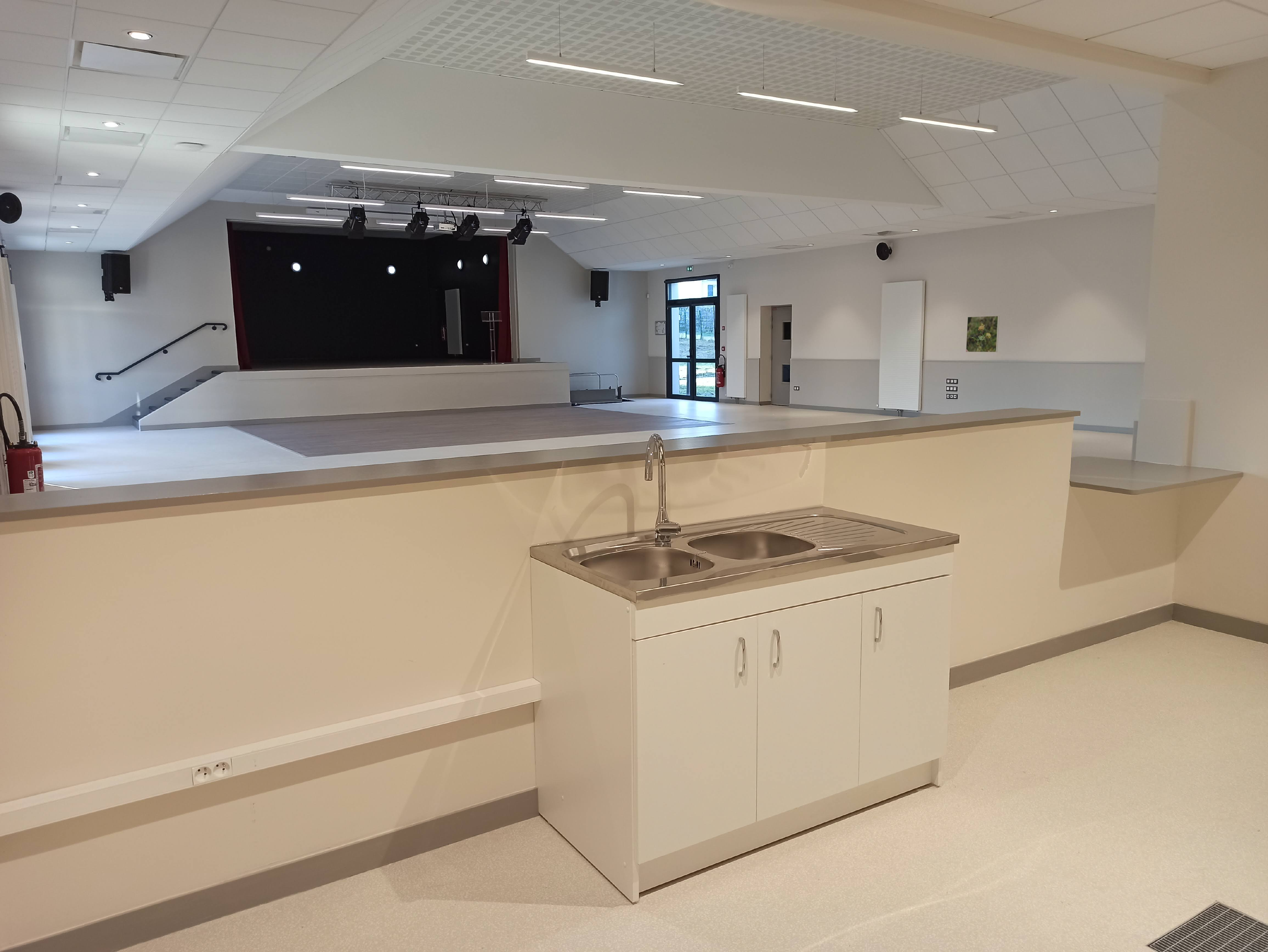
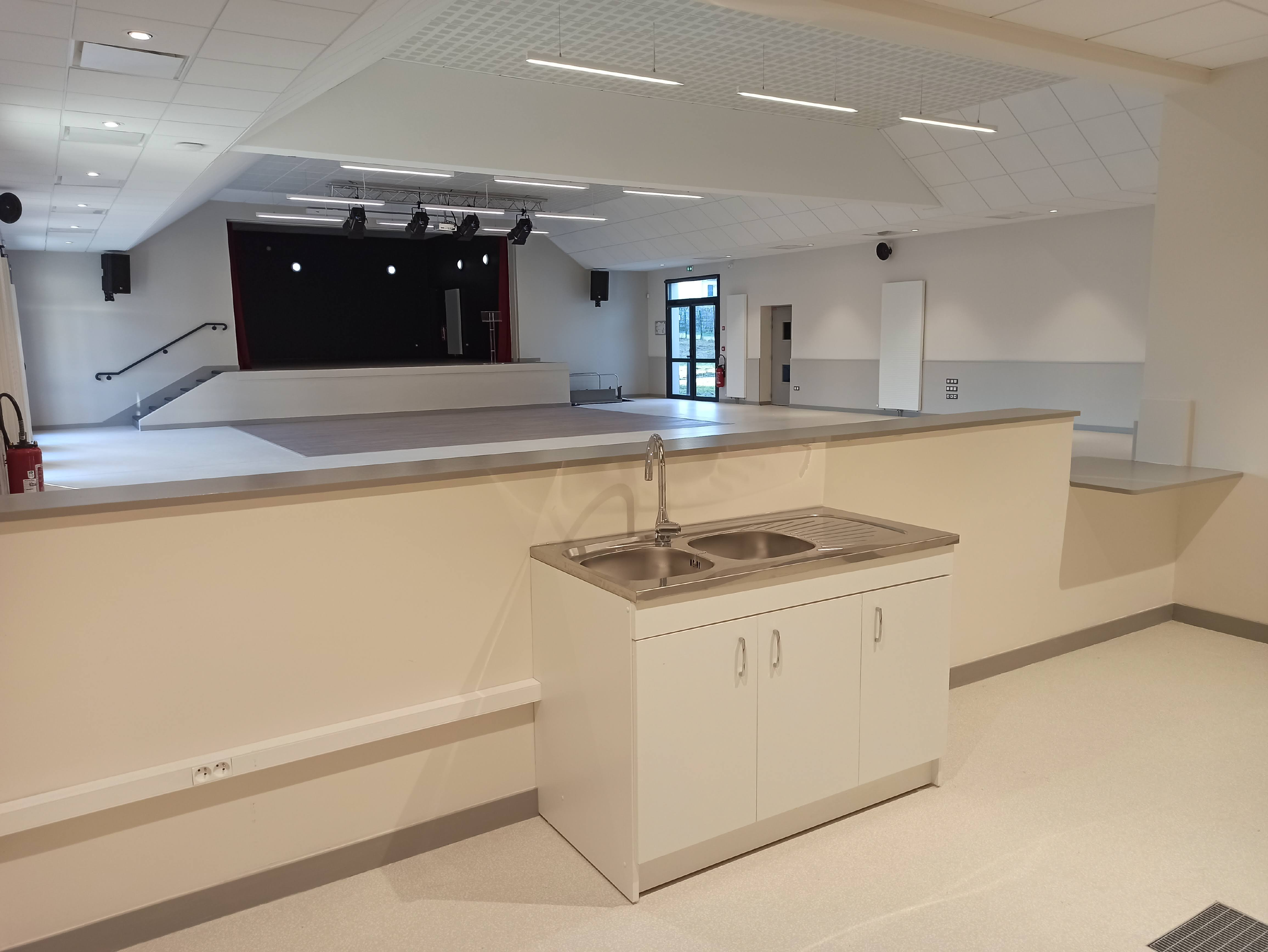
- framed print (982, 334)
